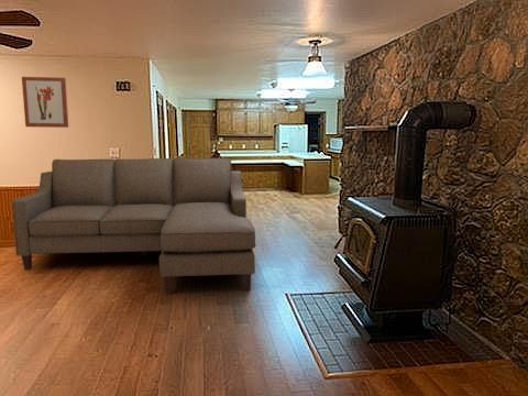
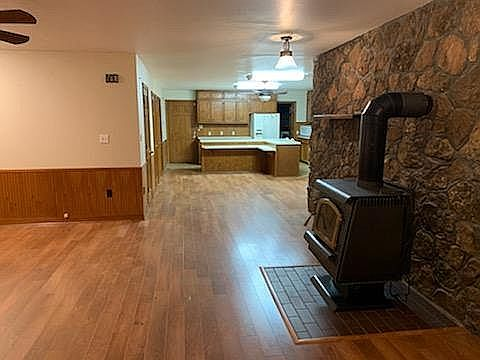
- sofa (136, 213)
- wall art (45, 102)
